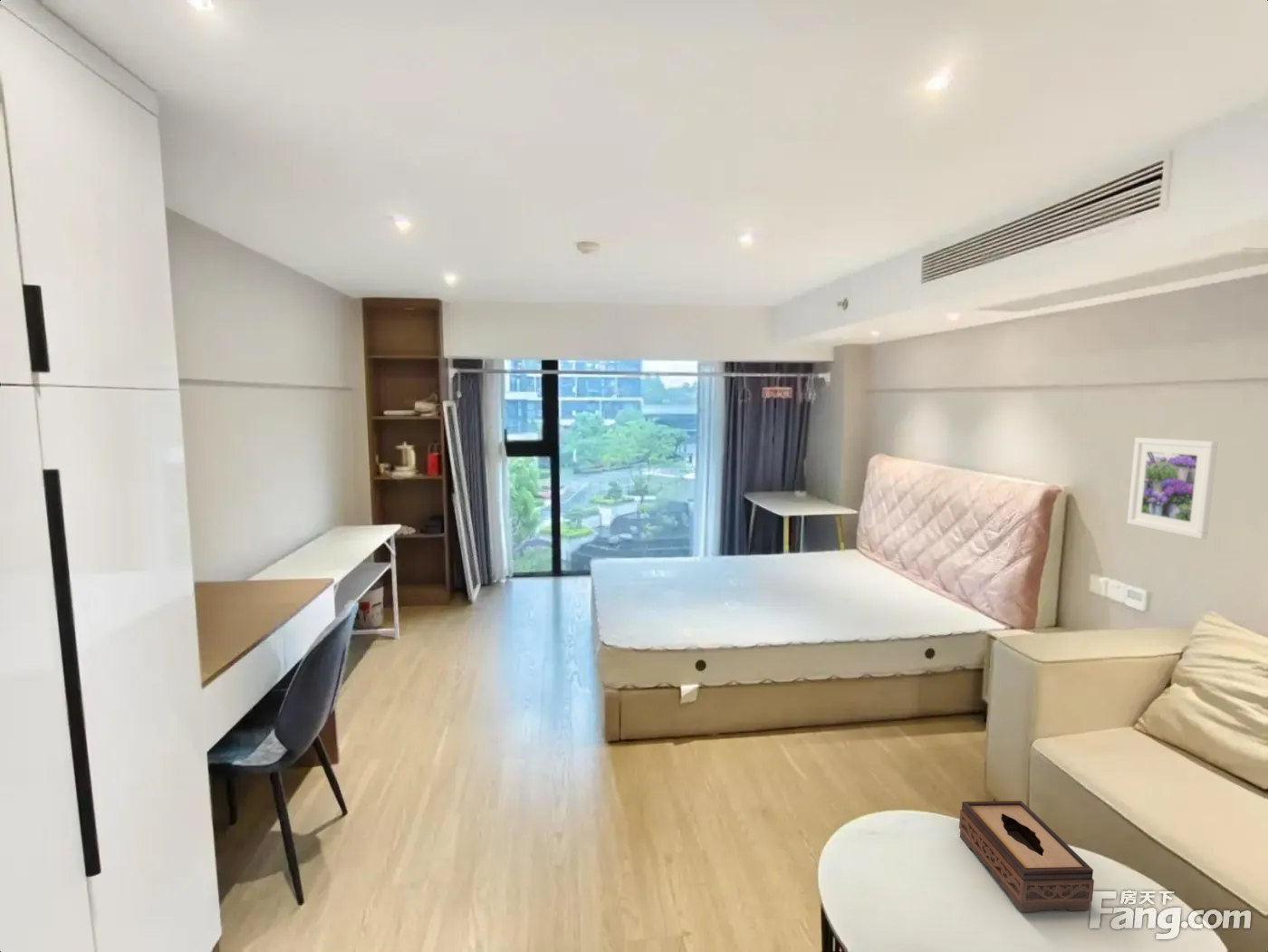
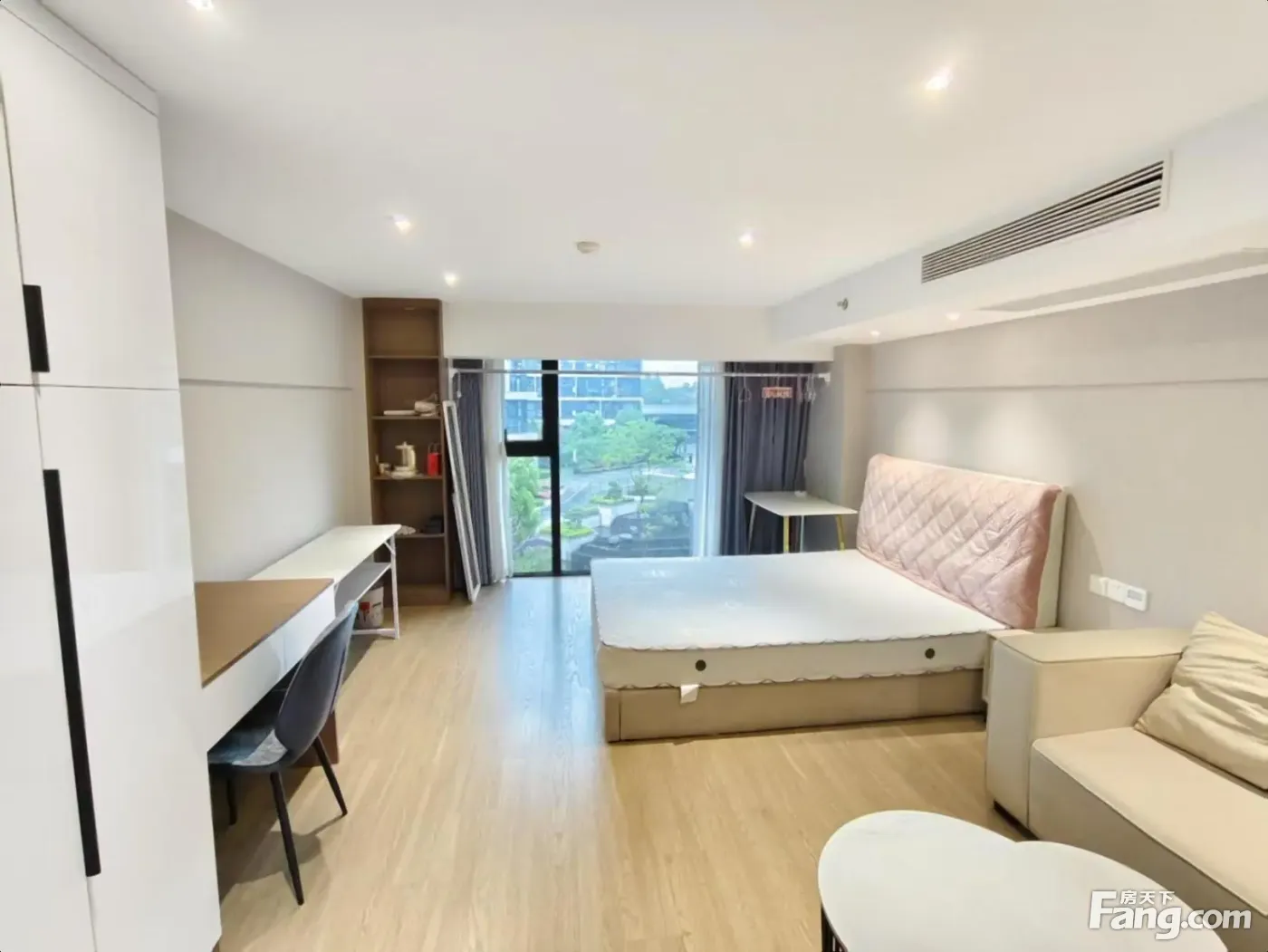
- tissue box (1021, 851)
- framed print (1168, 485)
